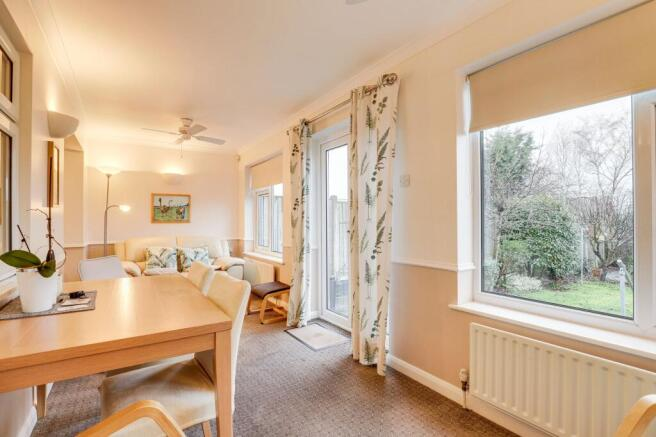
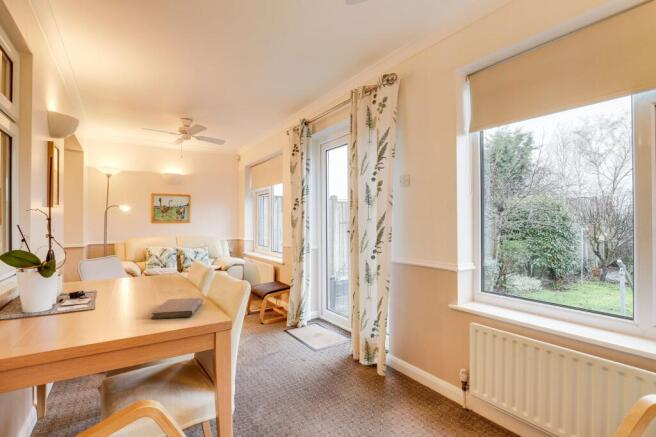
+ notebook (179, 307)
